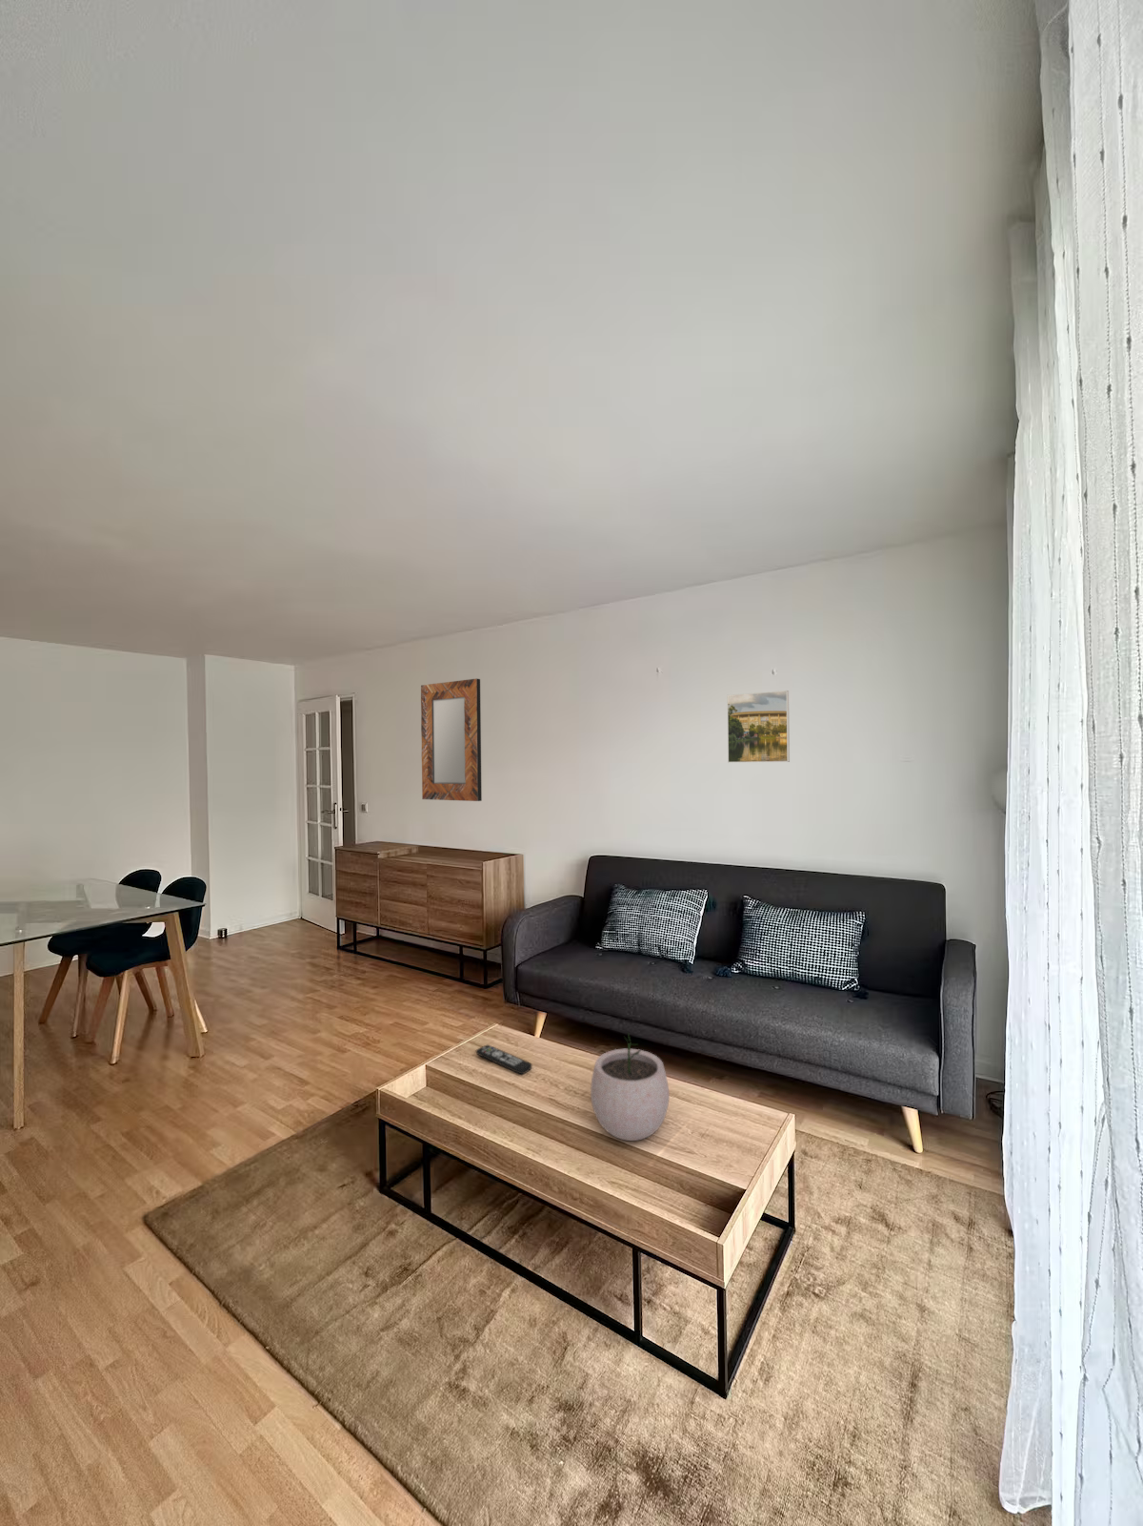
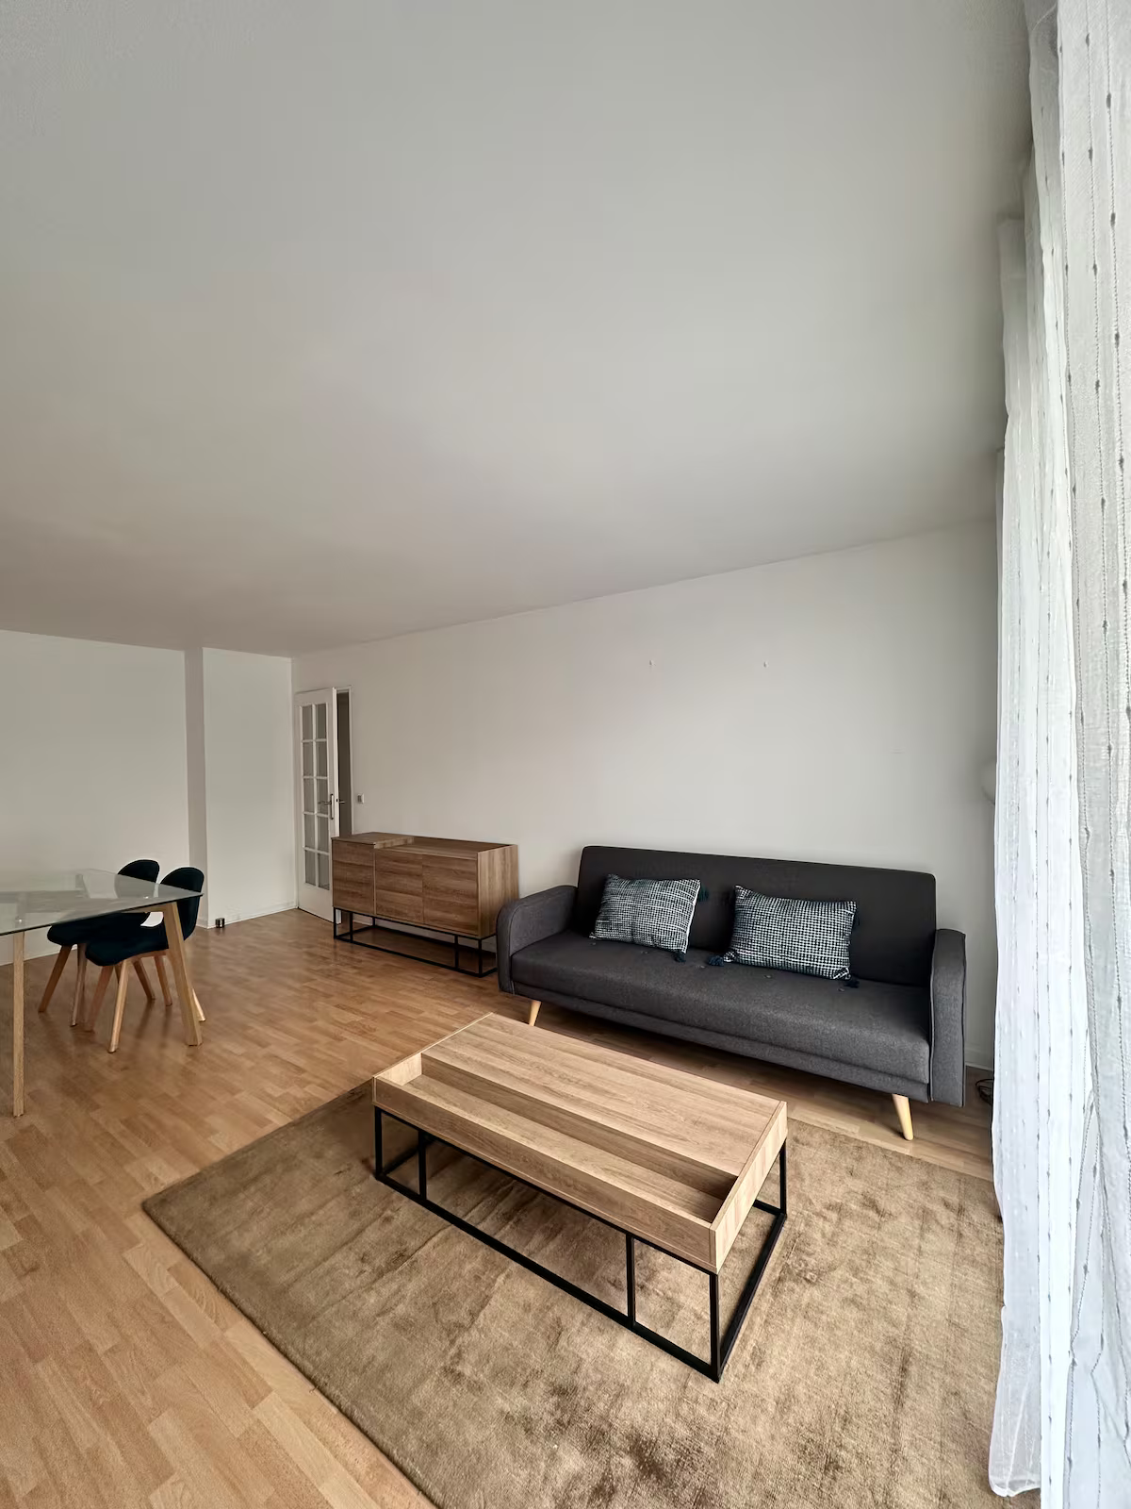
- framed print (758, 727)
- plant pot (629, 1083)
- remote control (503, 1059)
- home mirror (449, 741)
